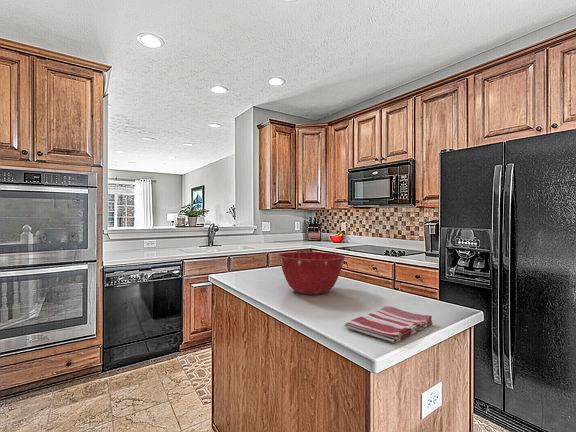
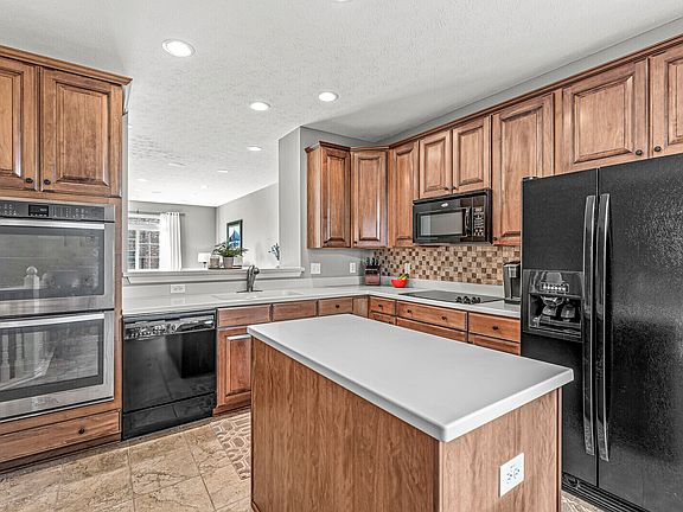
- mixing bowl (311, 272)
- dish towel (389, 321)
